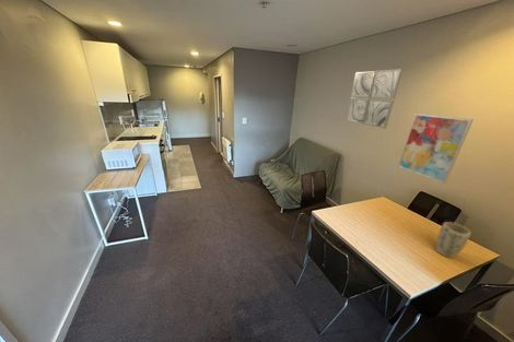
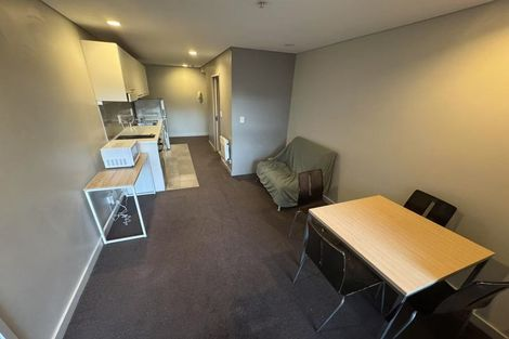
- plant pot (451, 240)
- wall art (370, 97)
- wall art (430, 146)
